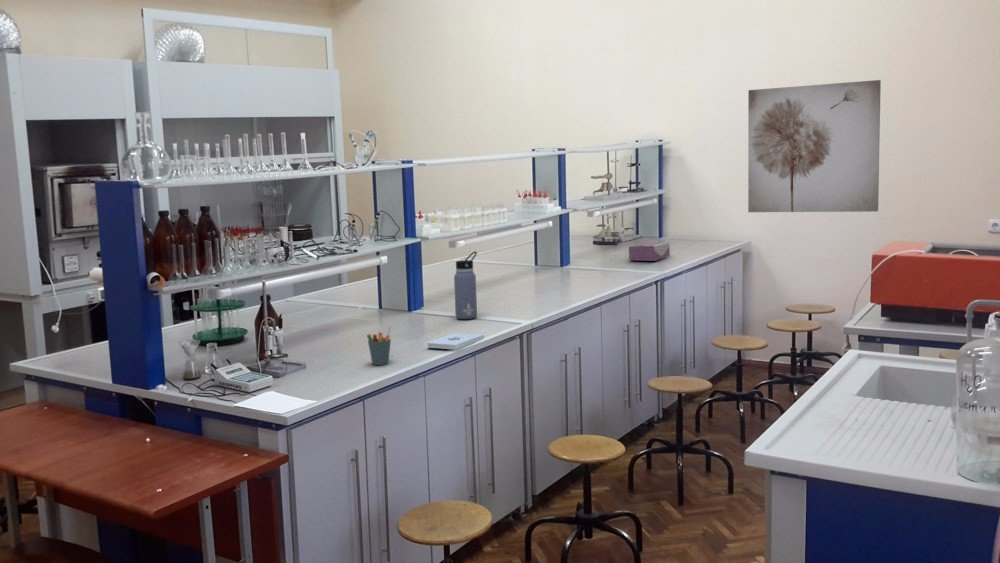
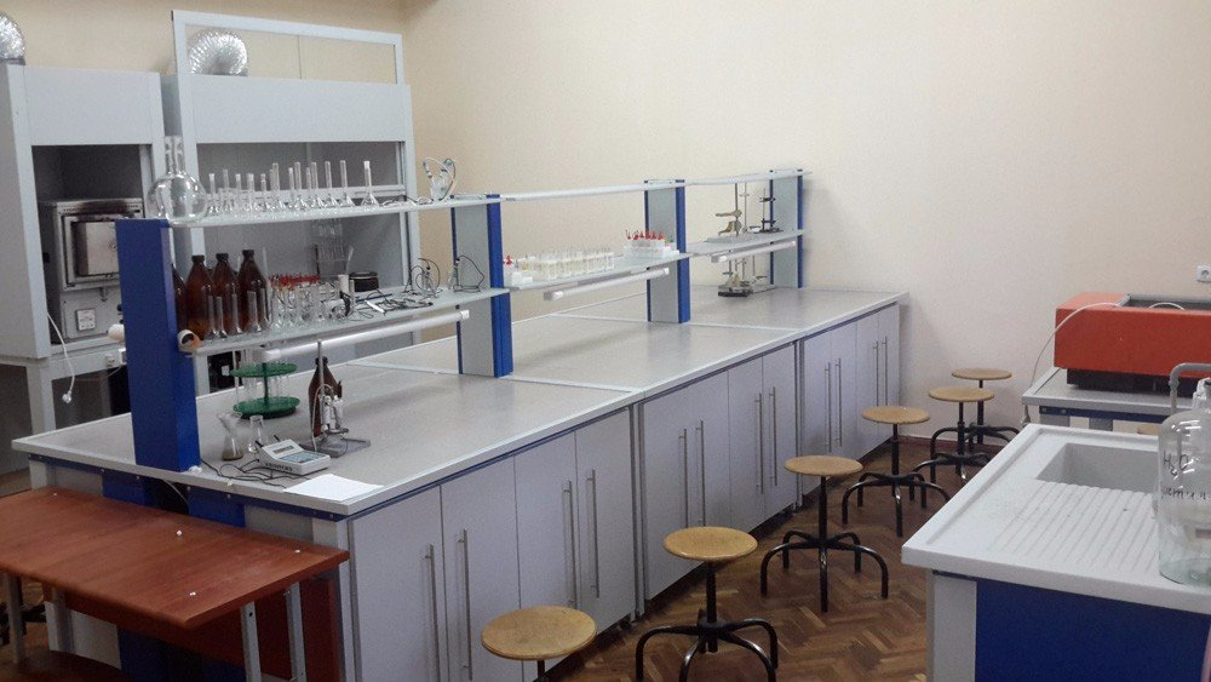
- notepad (455, 340)
- wall art (811, 149)
- water bottle (466, 284)
- pen holder (379, 345)
- tissue box (649, 251)
